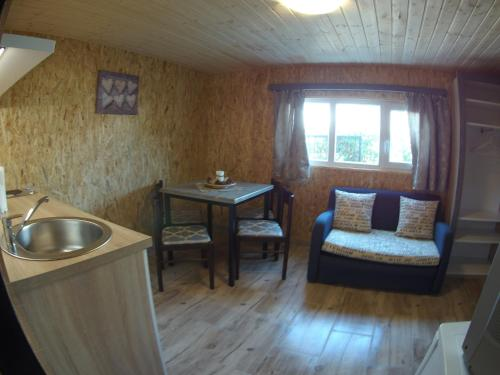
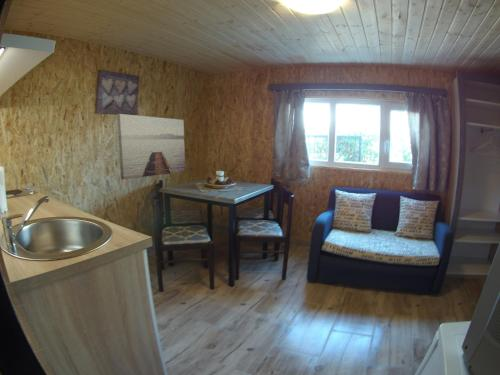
+ wall art (155, 146)
